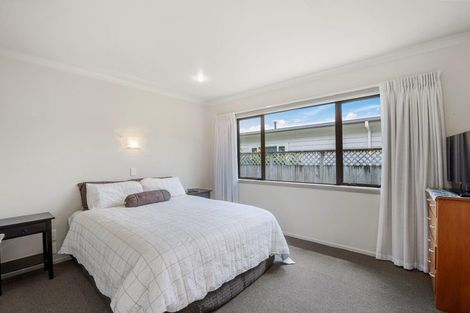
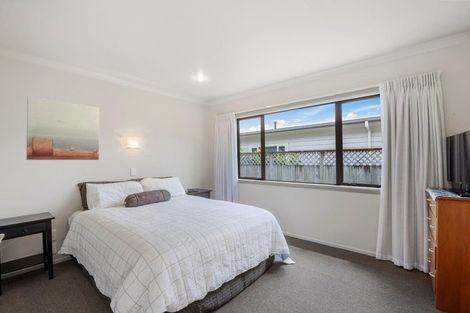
+ wall art (66, 131)
